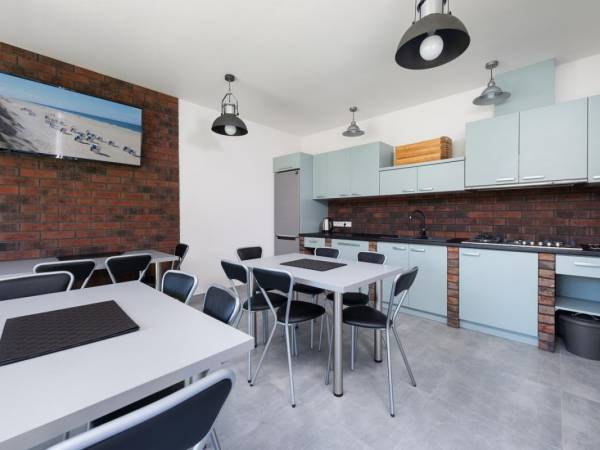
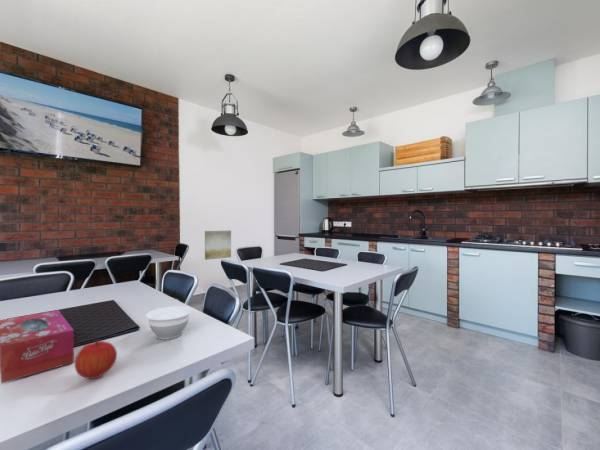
+ tissue box (34, 340)
+ bowl (169, 323)
+ wall art (218, 244)
+ fruit (96, 358)
